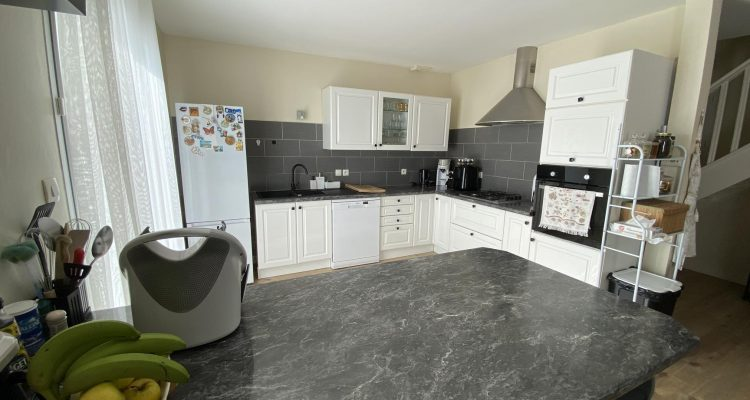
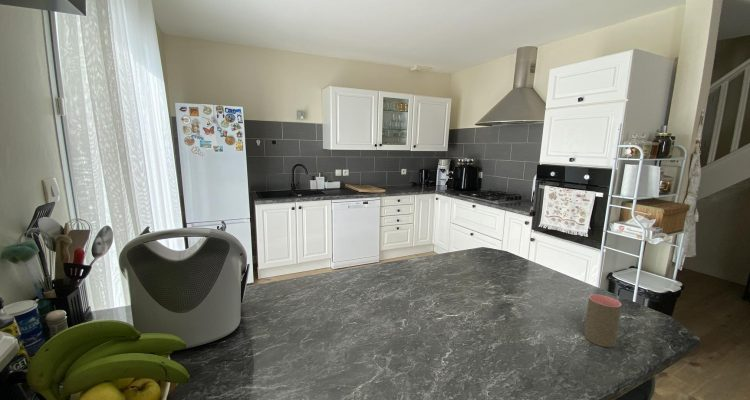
+ cup (602, 320)
